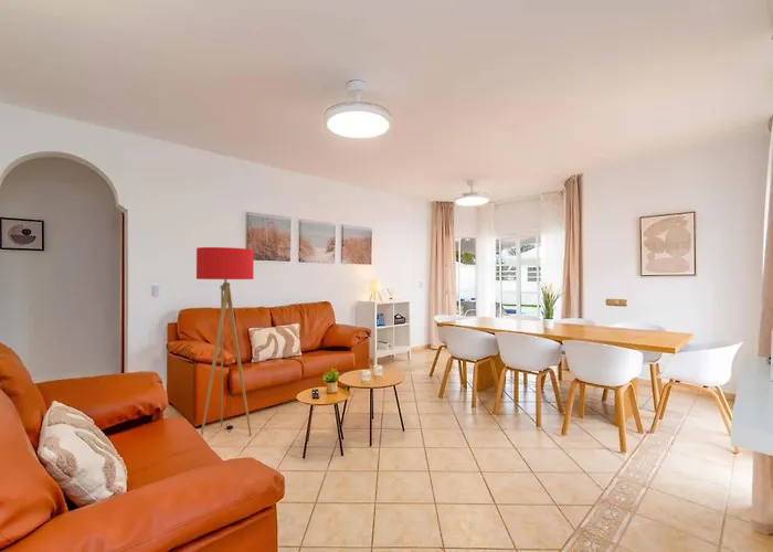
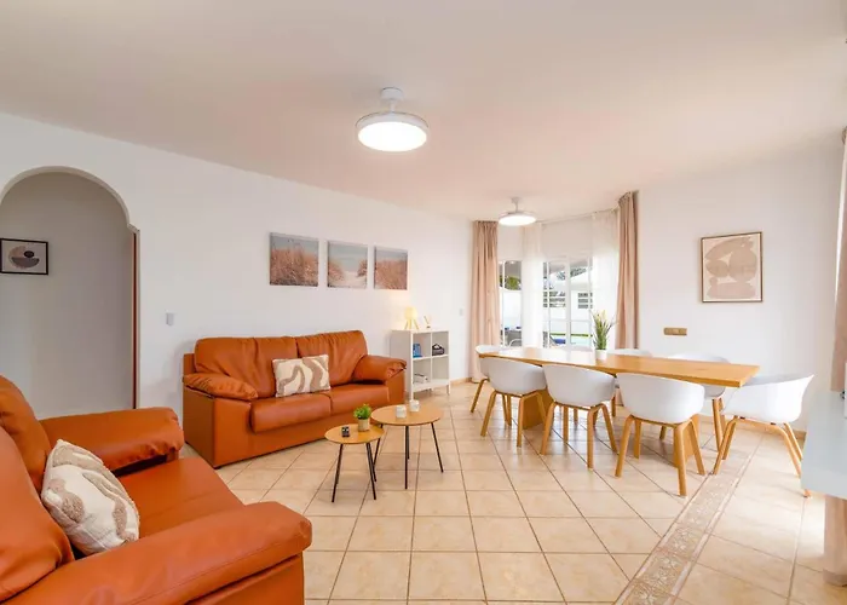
- floor lamp (225, 340)
